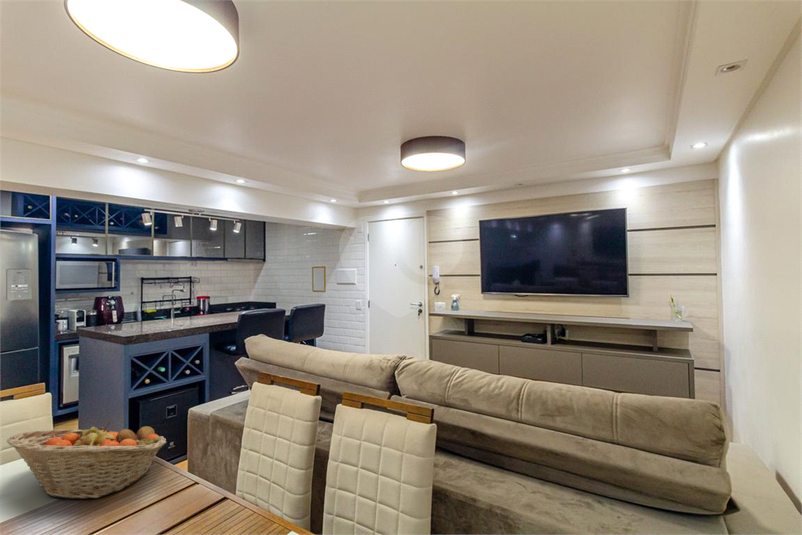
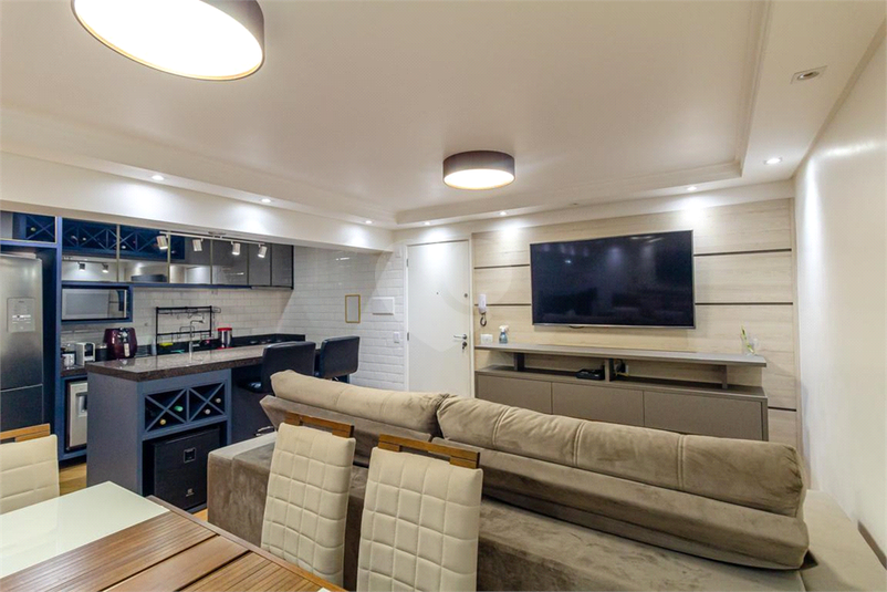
- fruit basket (92, 450)
